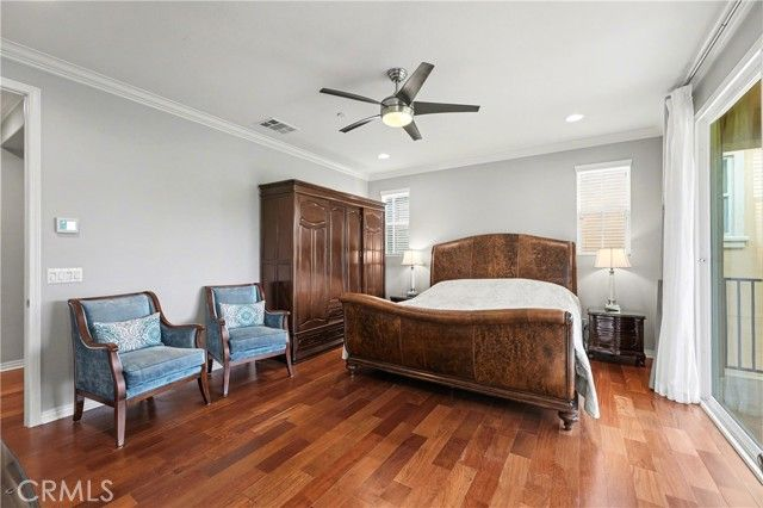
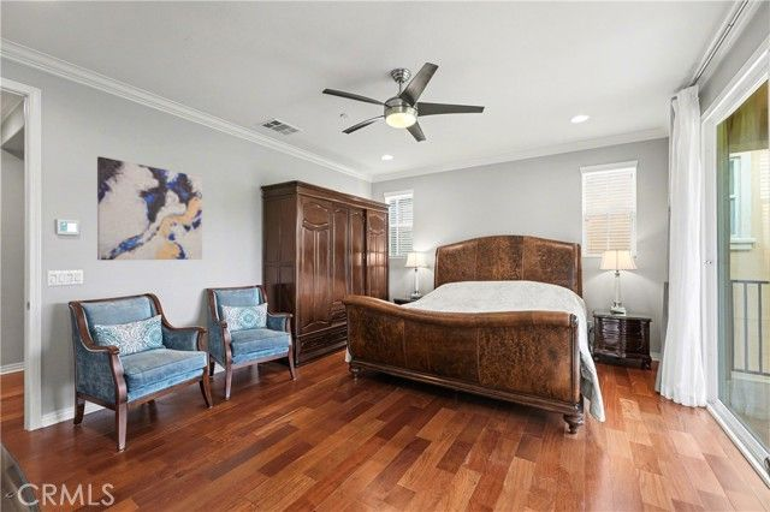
+ wall art (155, 214)
